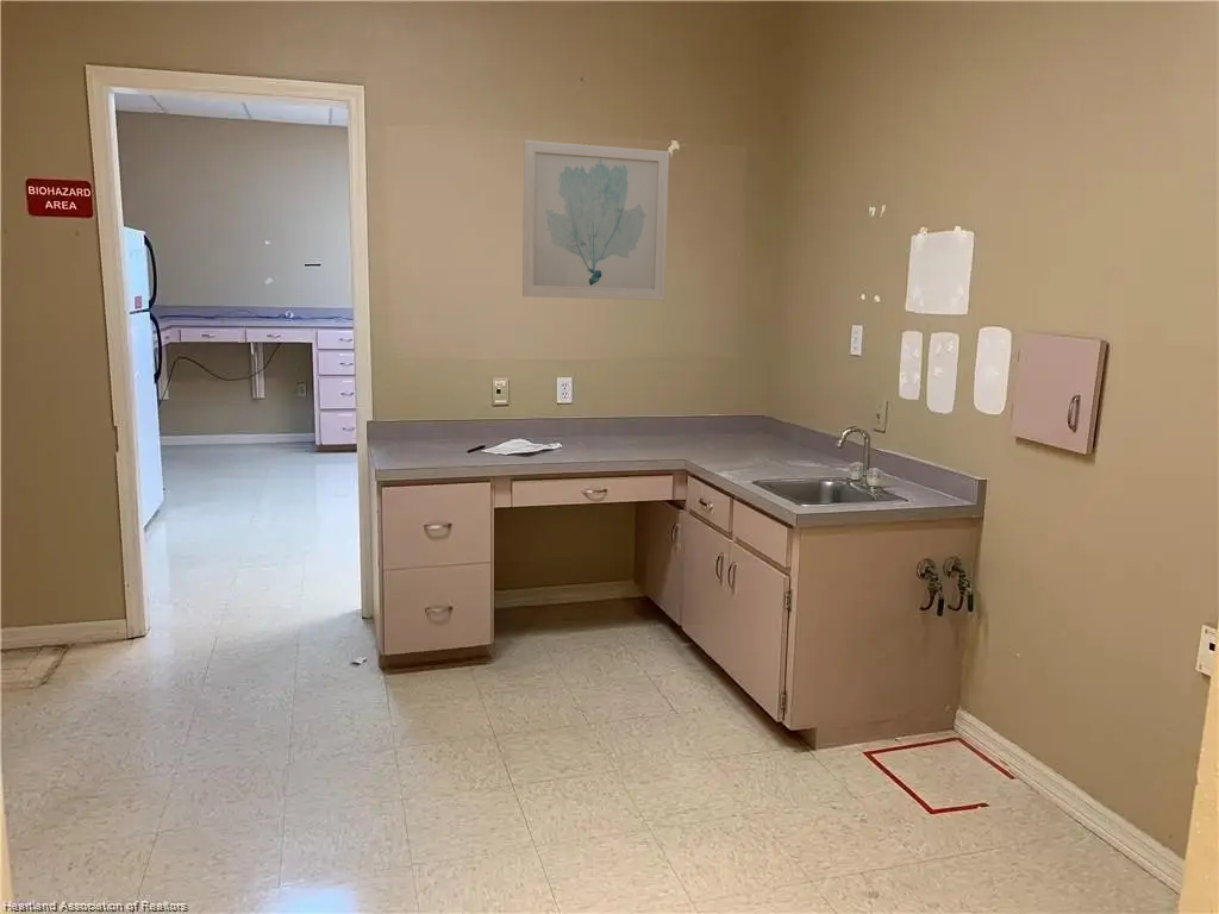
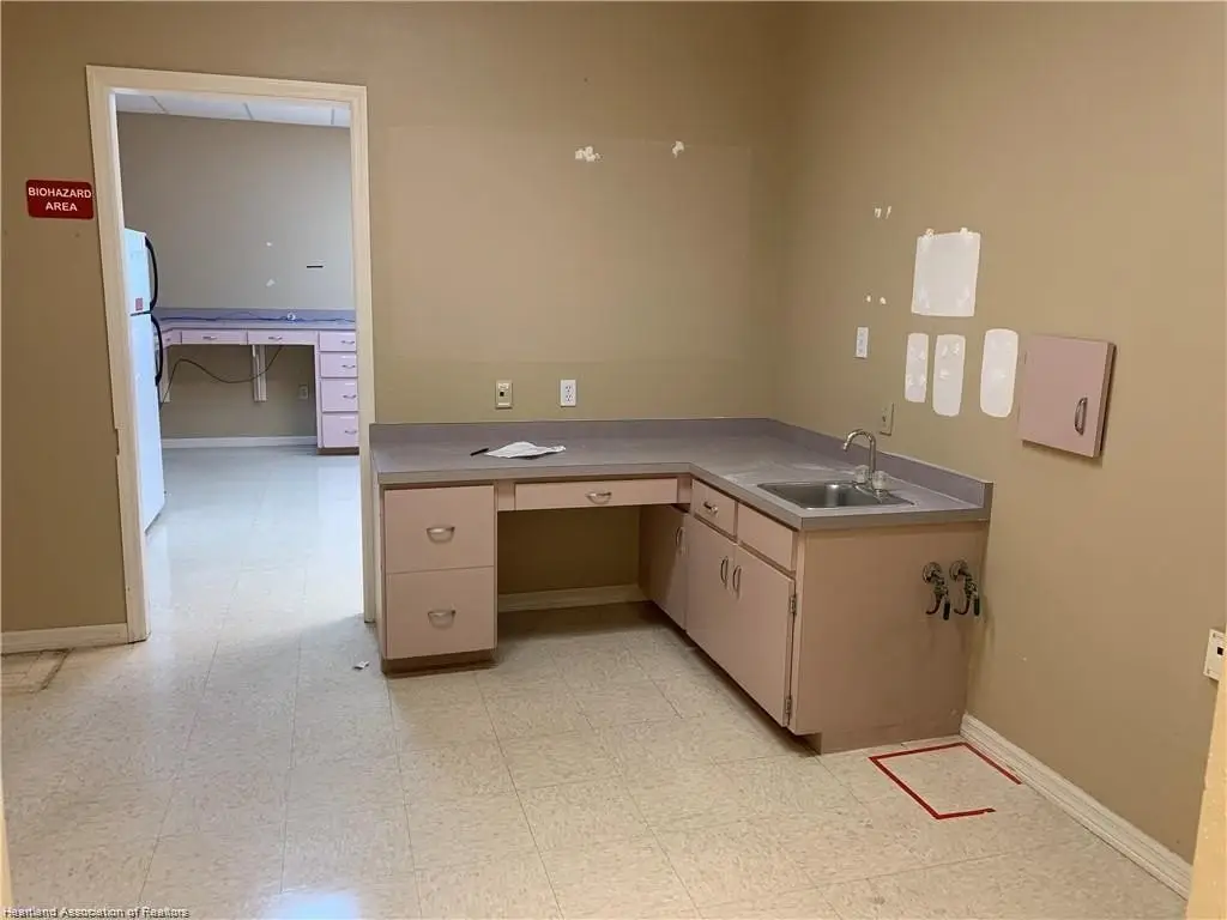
- wall art (596, 223)
